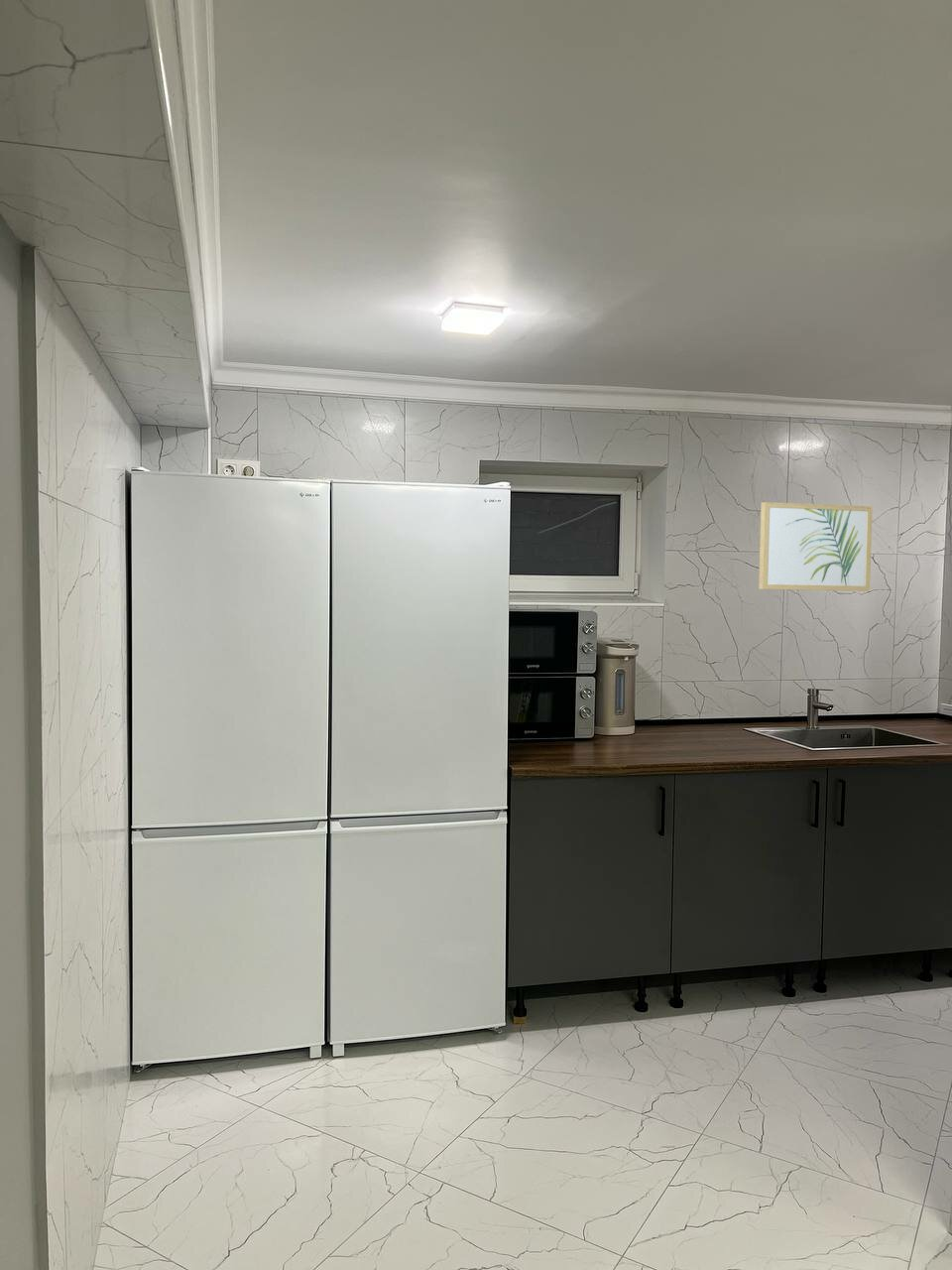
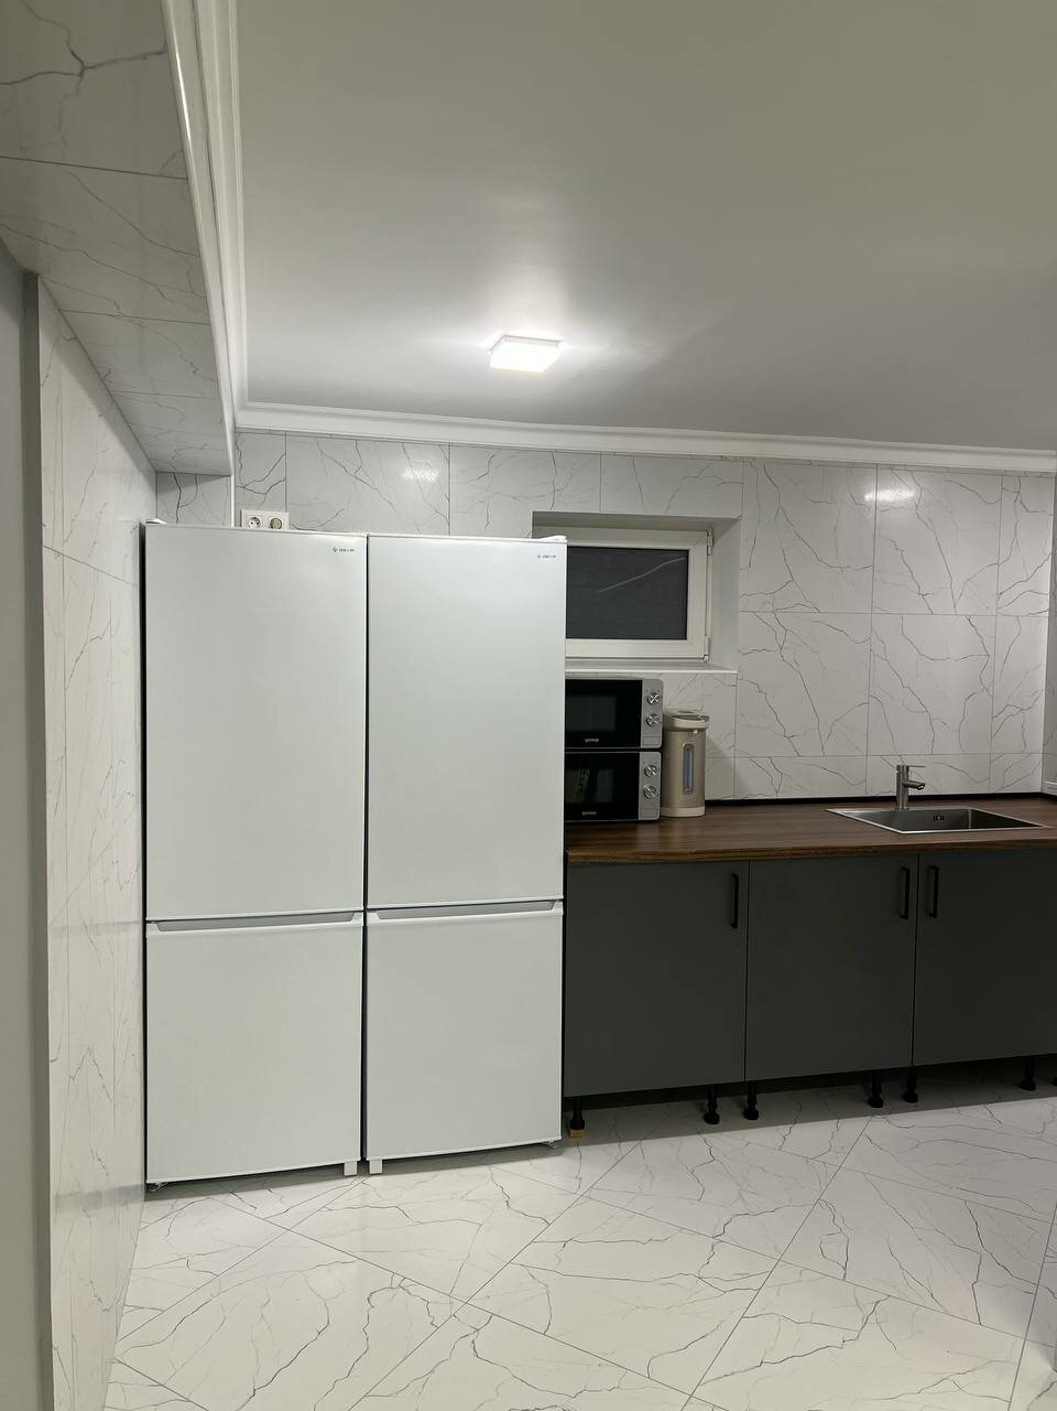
- wall art (815, 547)
